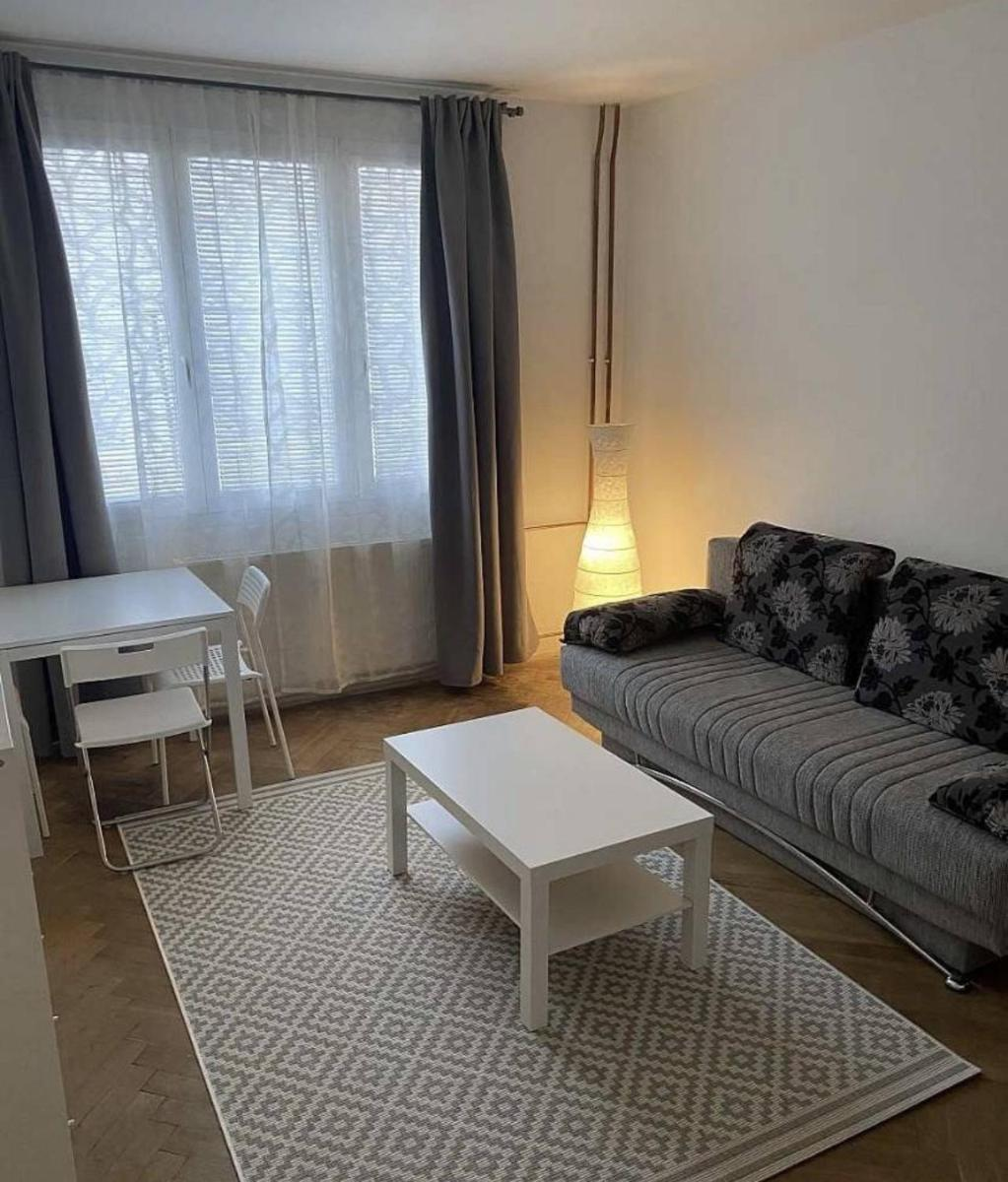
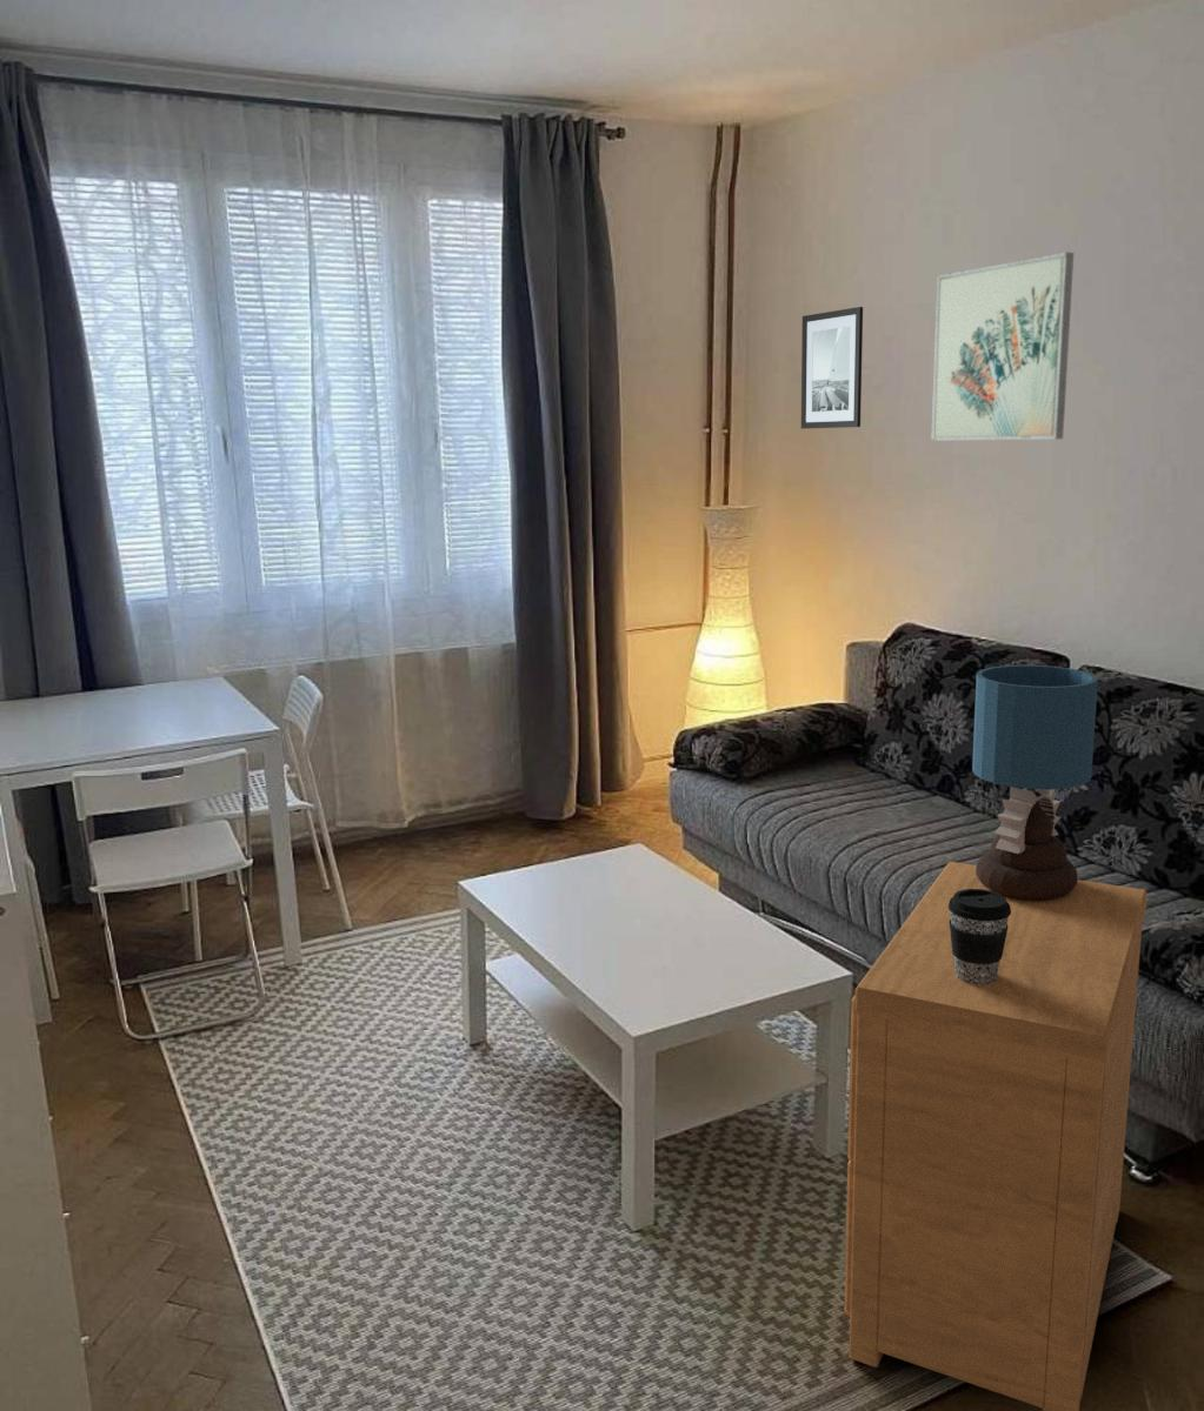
+ wall art (997, 353)
+ nightstand (988, 1108)
+ table lamp (1030, 782)
+ coffee cup (978, 936)
+ wall art (830, 369)
